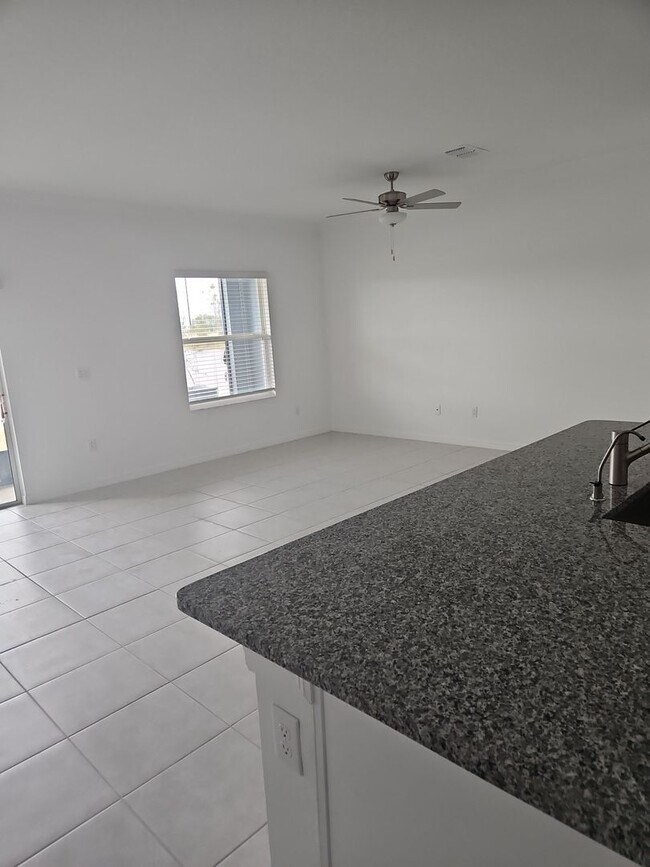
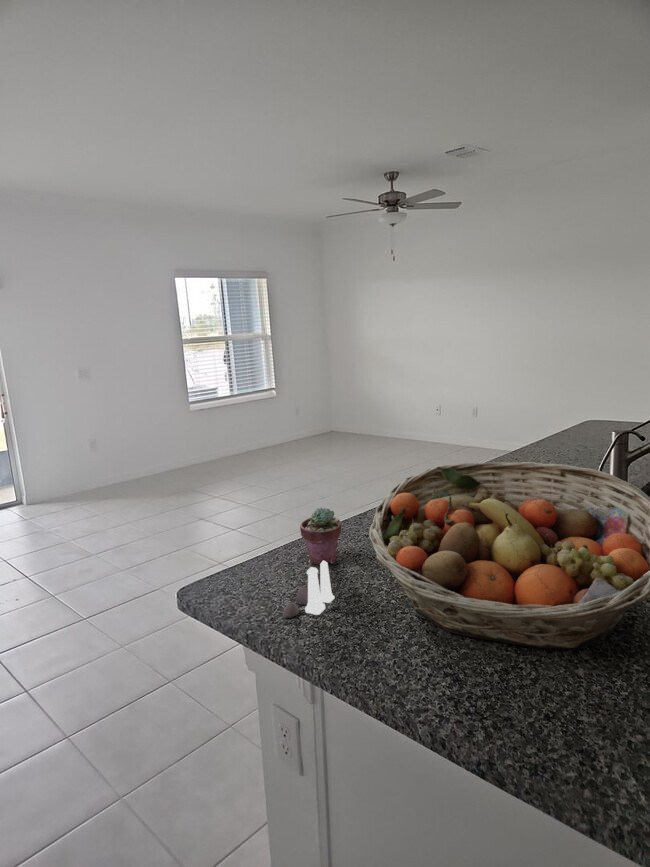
+ fruit basket (508, 543)
+ potted succulent (321, 534)
+ salt and pepper shaker set (308, 583)
